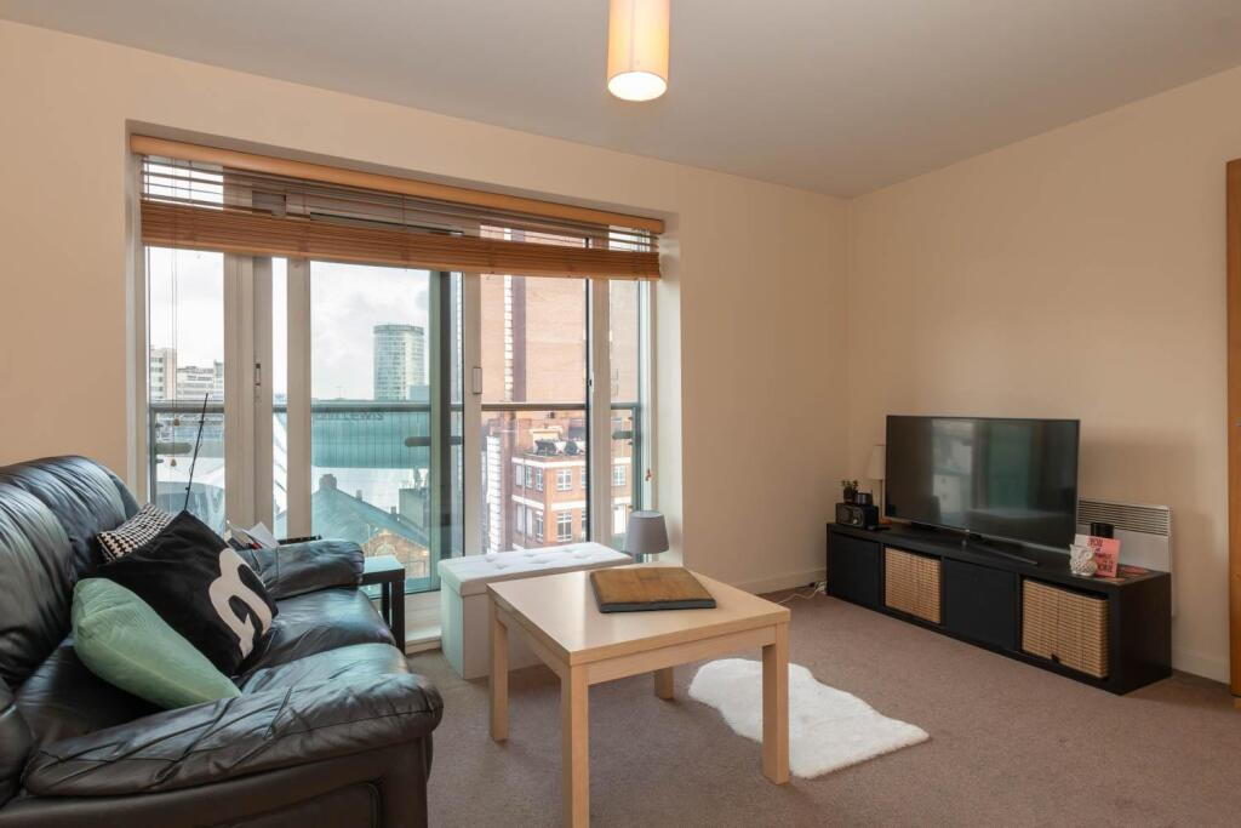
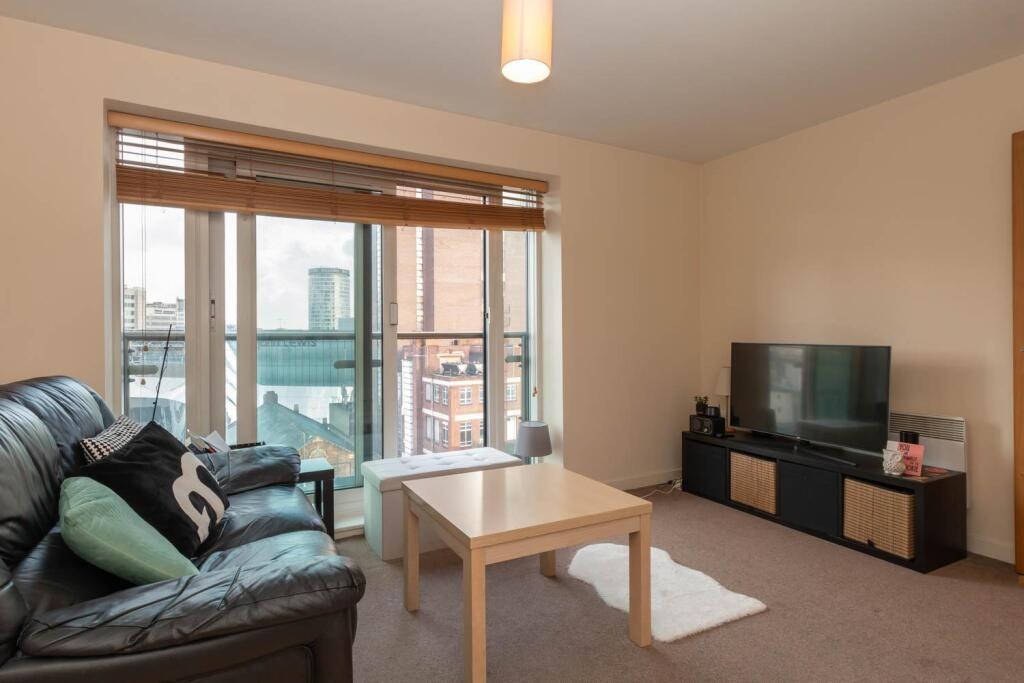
- religious icon (647, 586)
